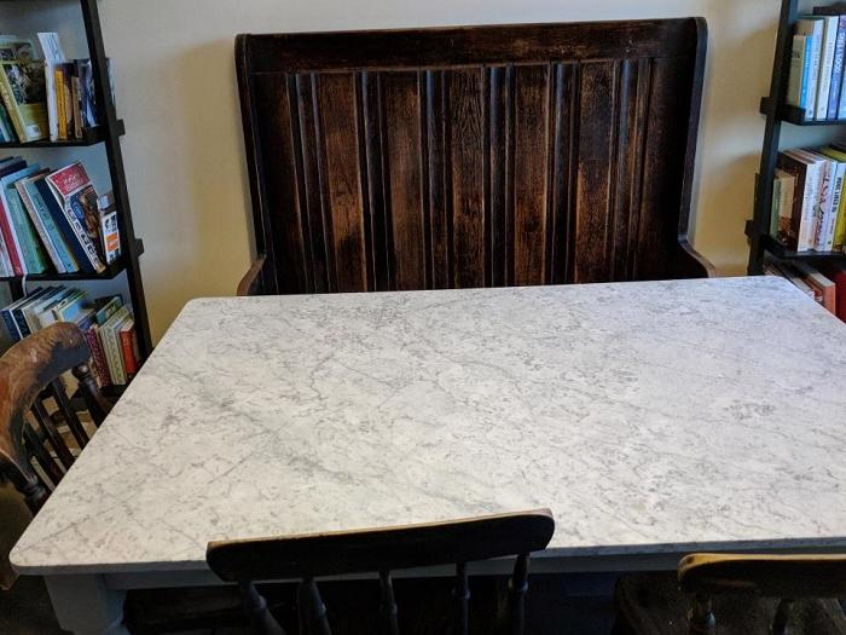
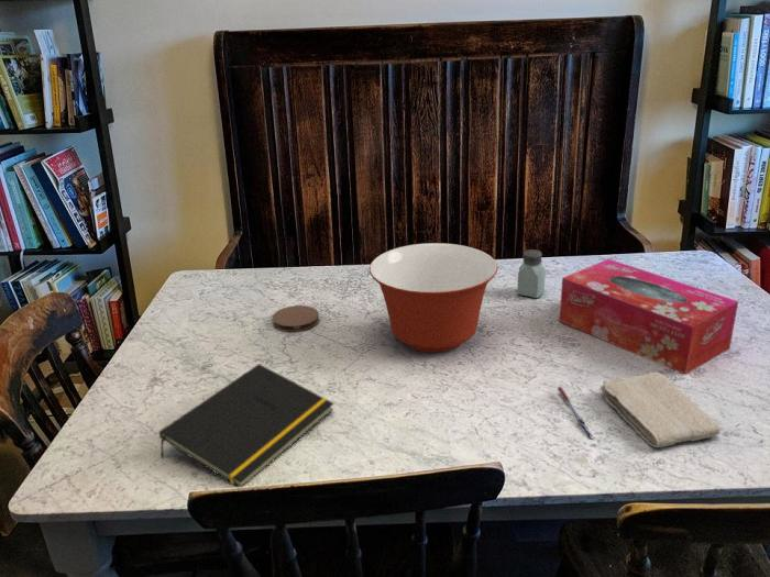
+ mixing bowl (433, 302)
+ saltshaker (531, 273)
+ washcloth (656, 406)
+ coaster (296, 318)
+ tissue box (644, 311)
+ pen (574, 411)
+ notepad (250, 419)
